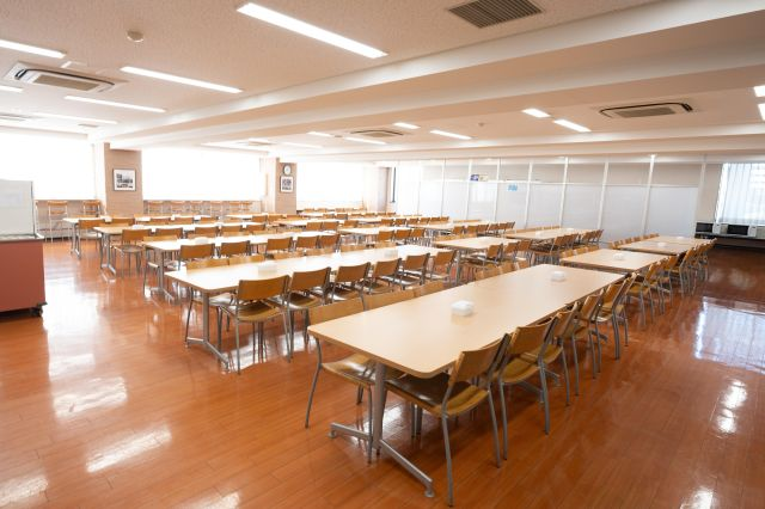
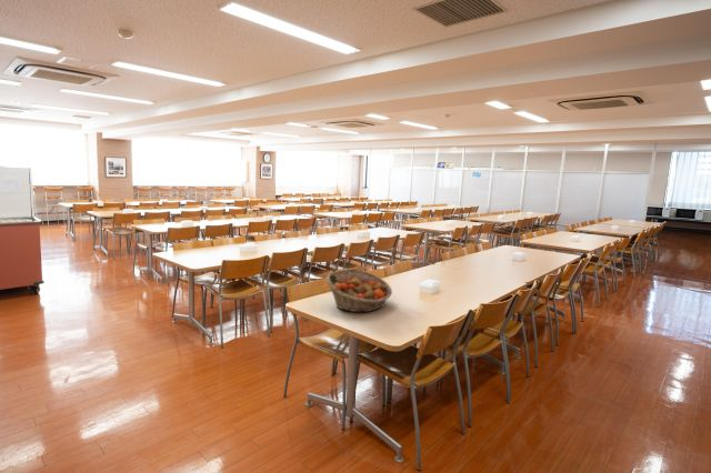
+ fruit basket (359, 290)
